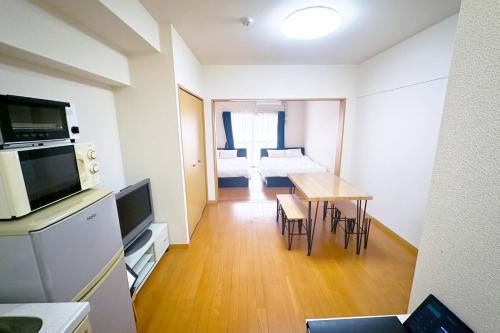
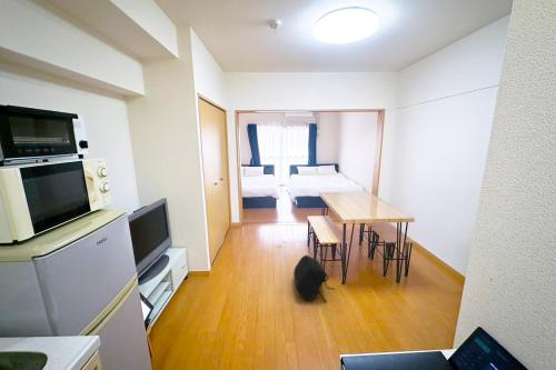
+ backpack (311, 273)
